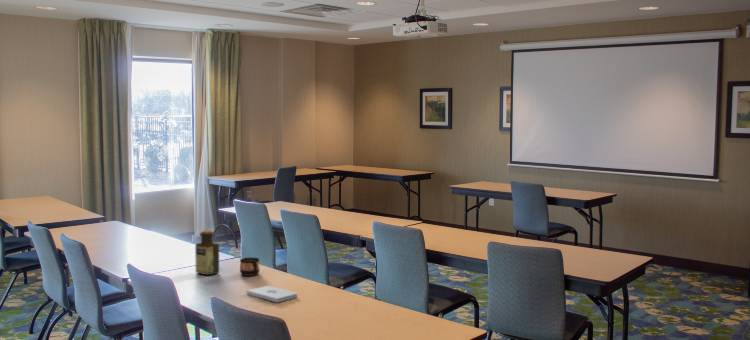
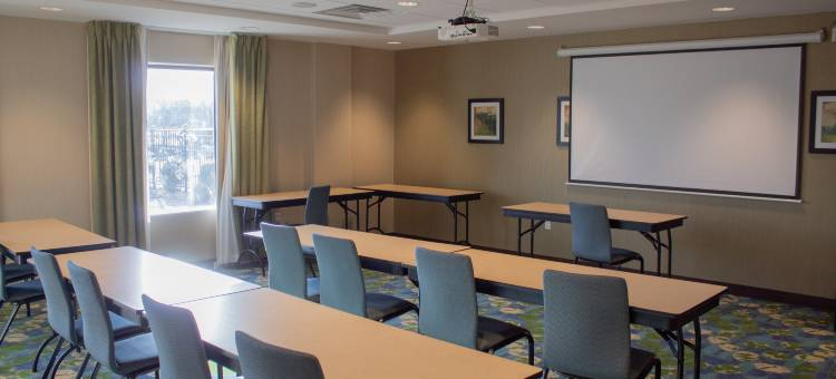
- cup (249, 267)
- notepad (272, 293)
- bottle (207, 252)
